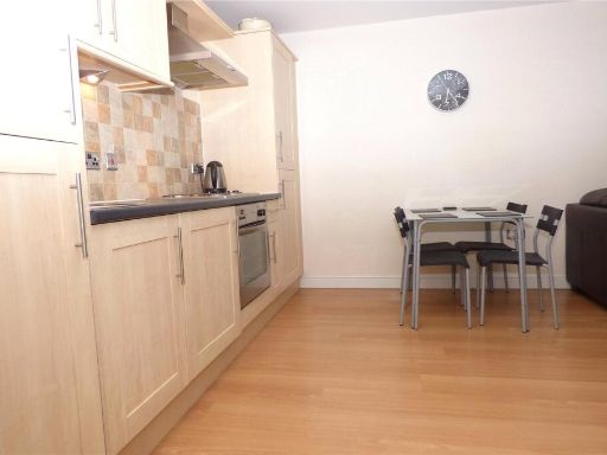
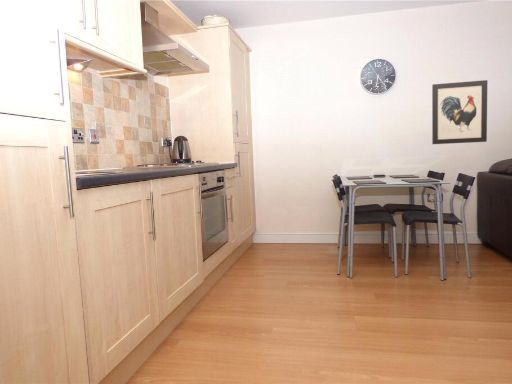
+ wall art (459, 113)
